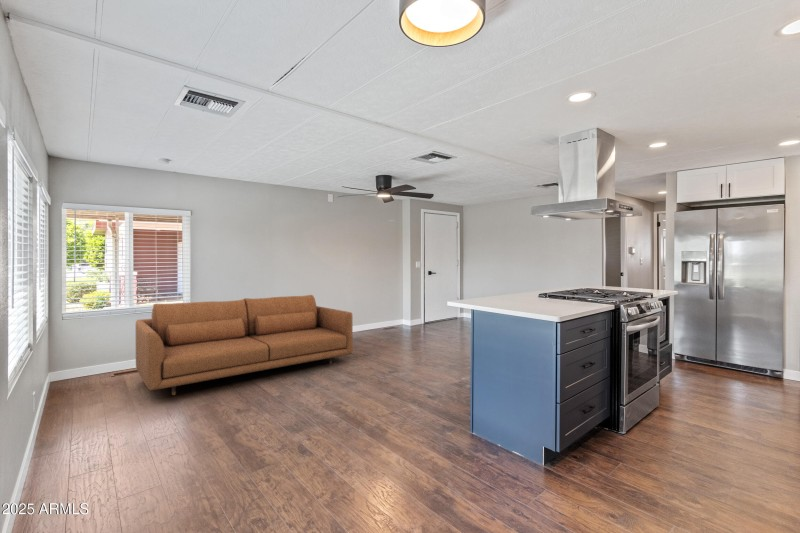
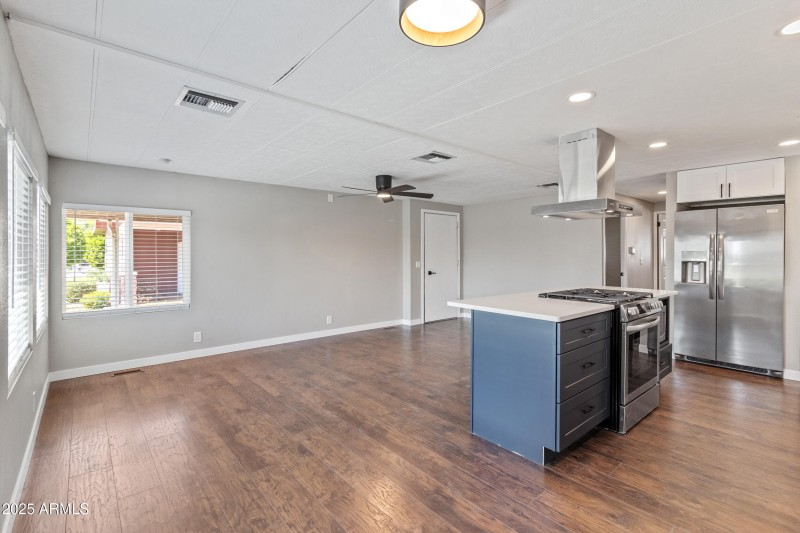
- sofa (252, 335)
